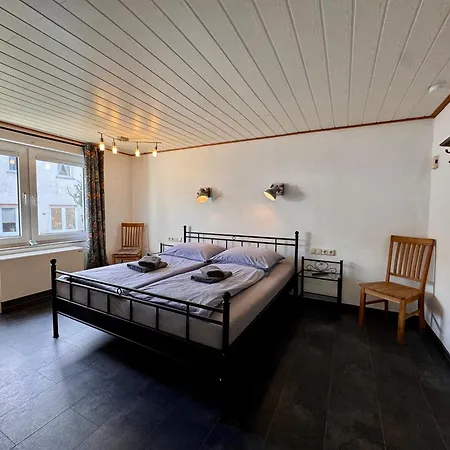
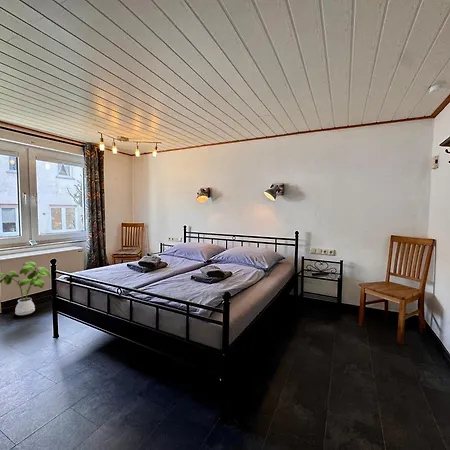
+ house plant (30, 287)
